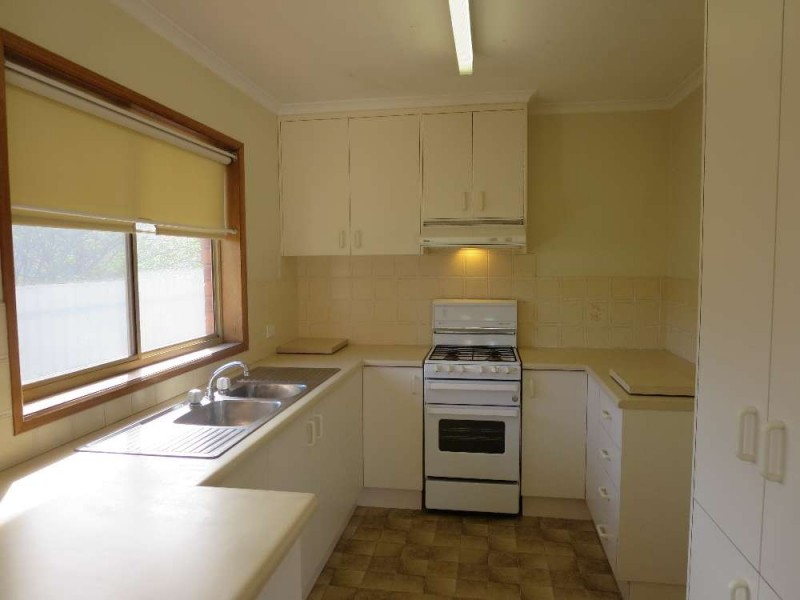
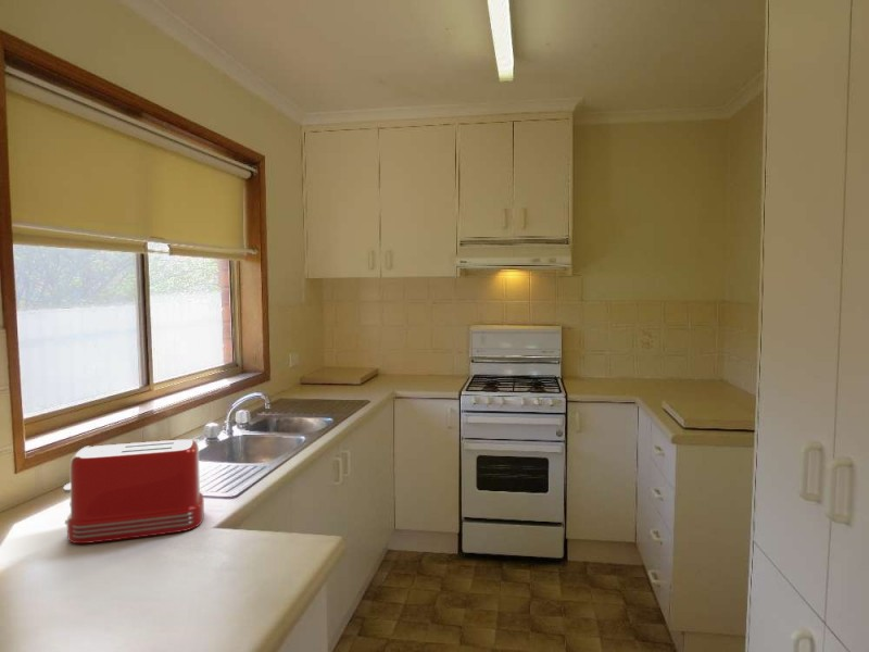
+ toaster (138, 486)
